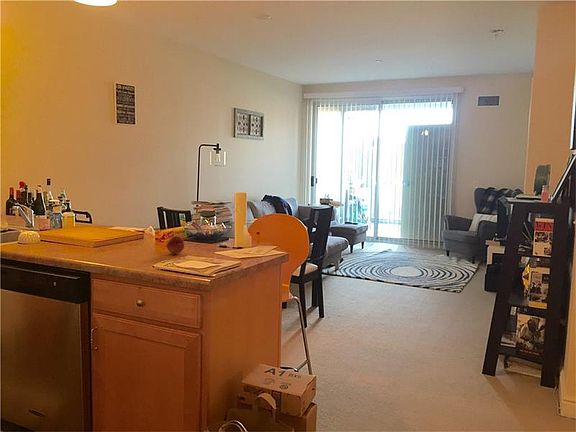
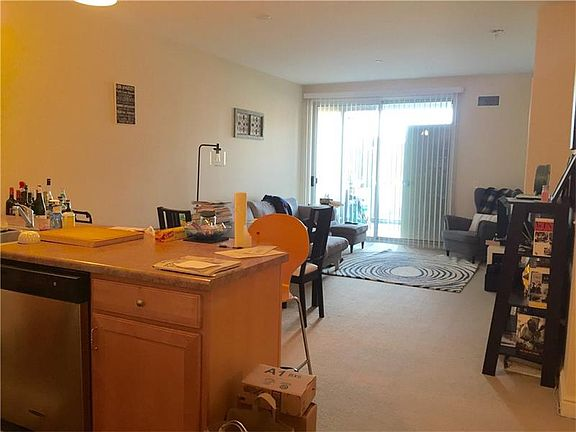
- fruit (175, 244)
